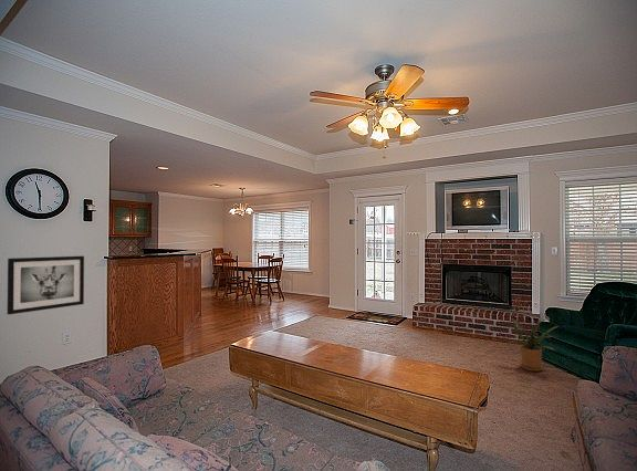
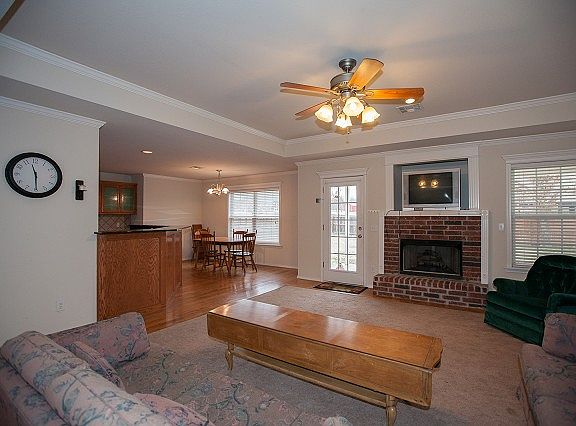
- wall art (48, 282)
- house plant (532, 341)
